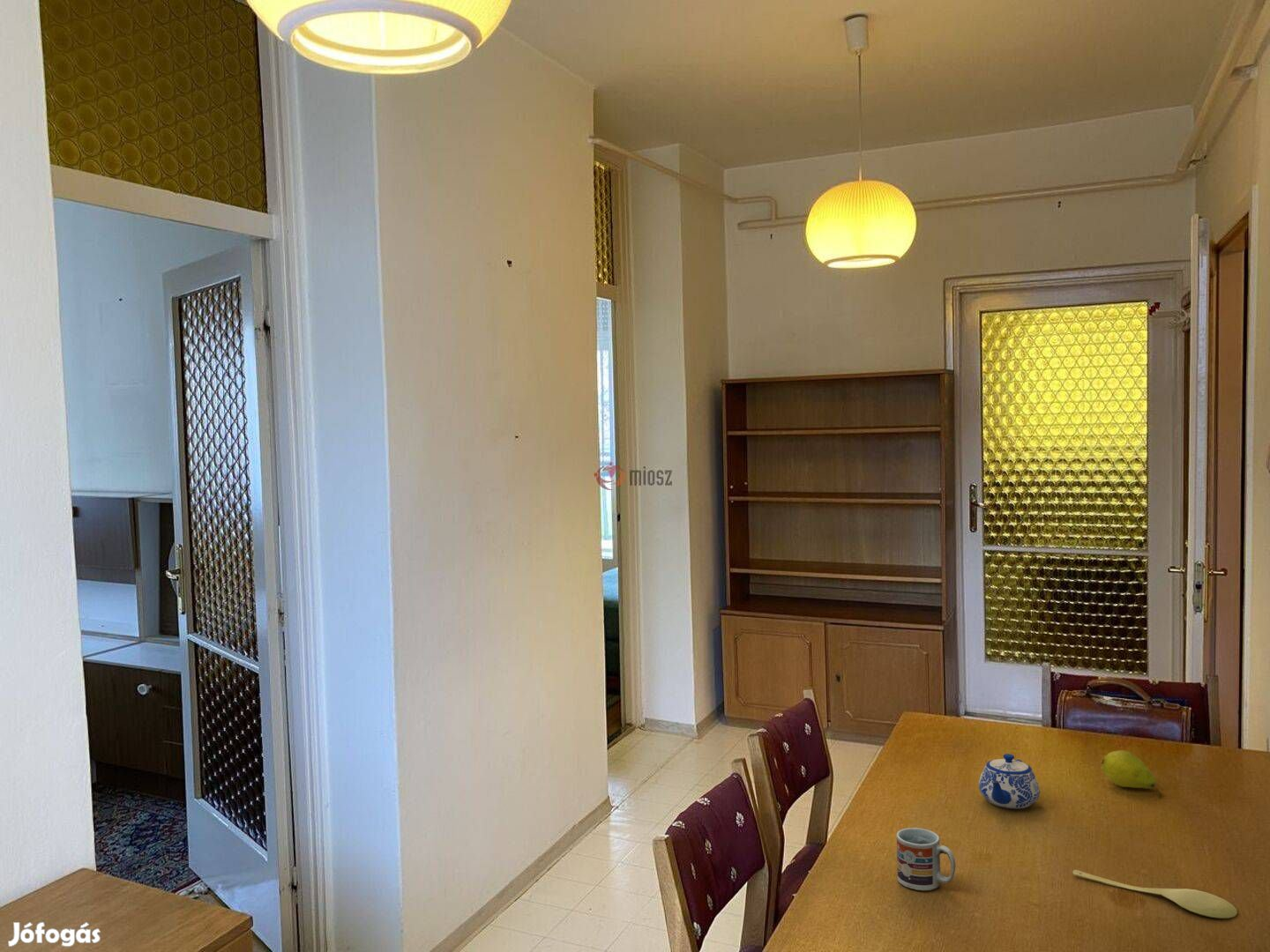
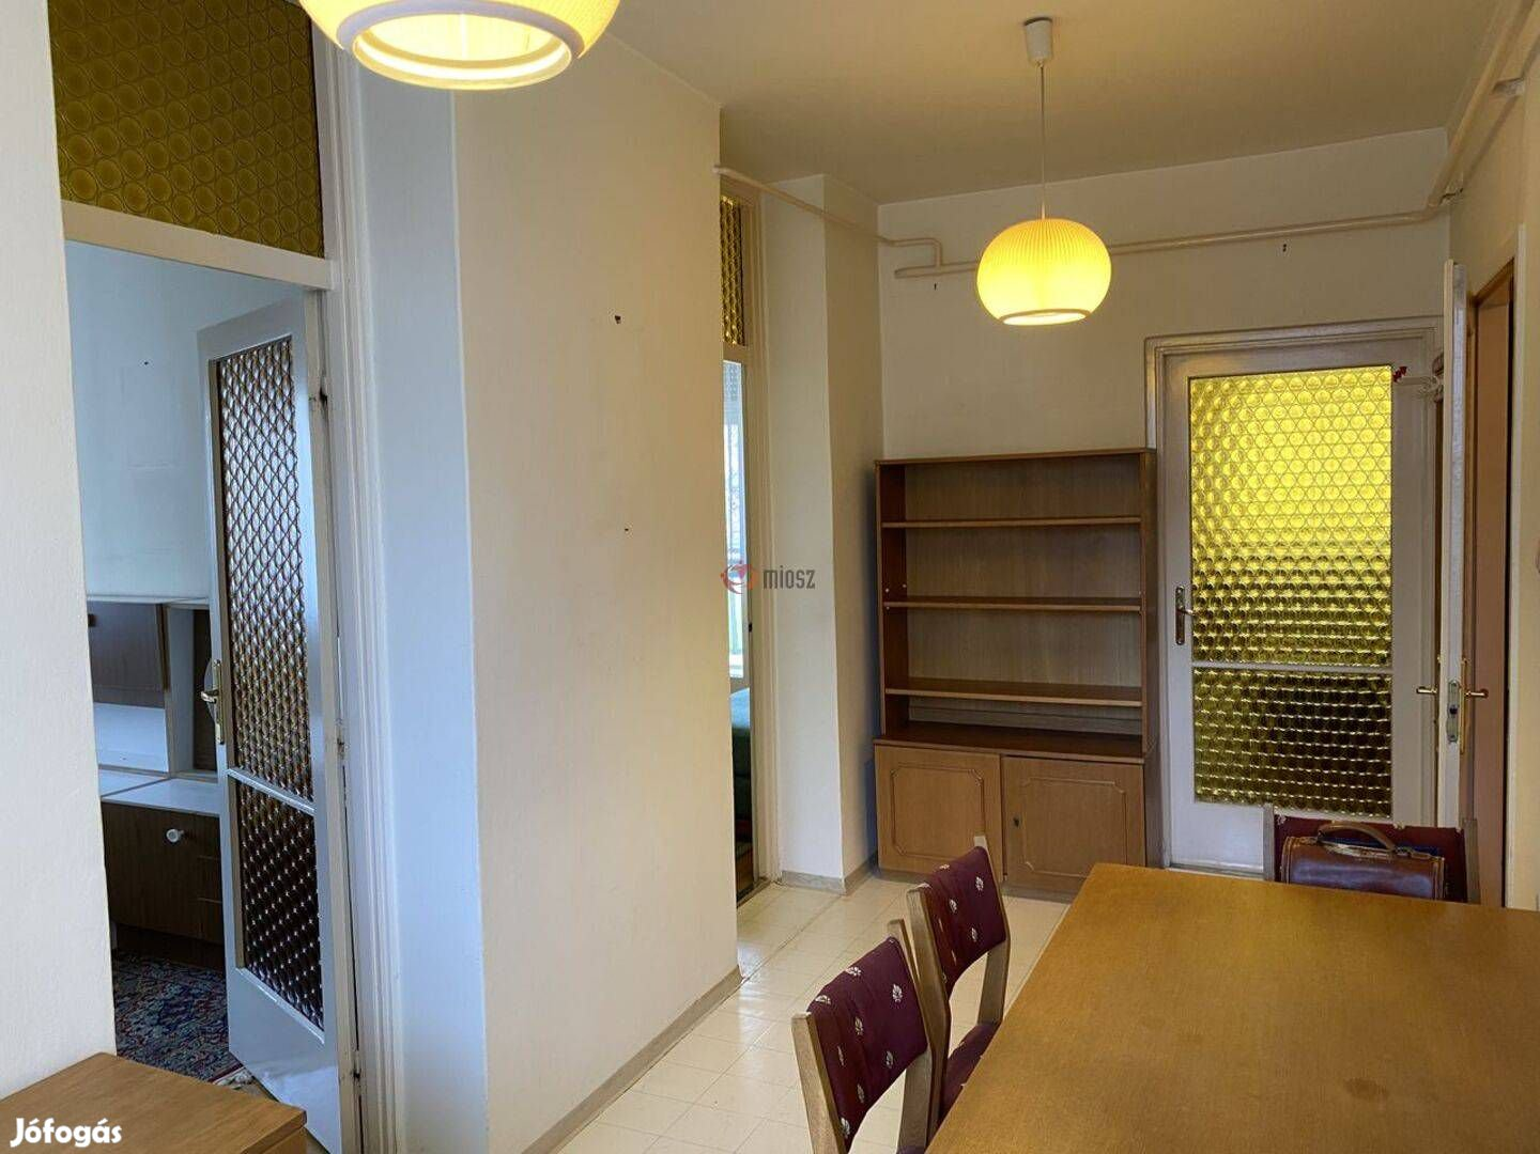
- fruit (1132, 770)
- spoon (1151, 889)
- cup (926, 860)
- teapot (1007, 779)
